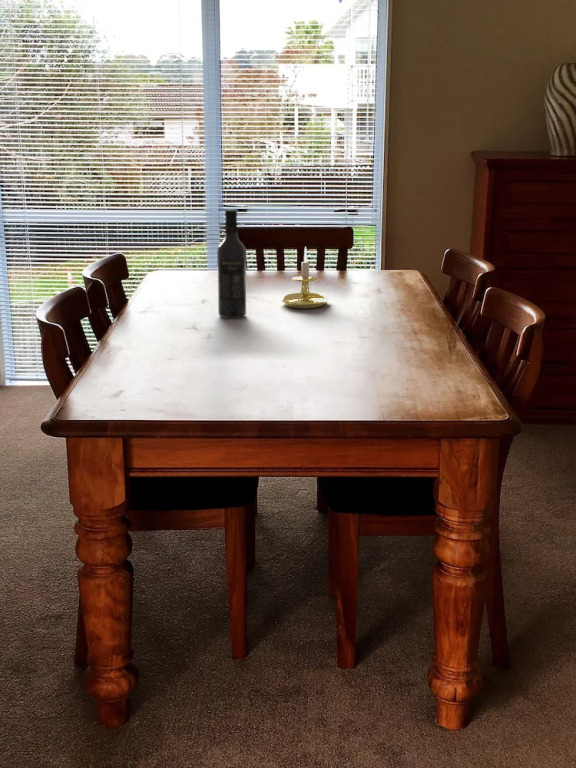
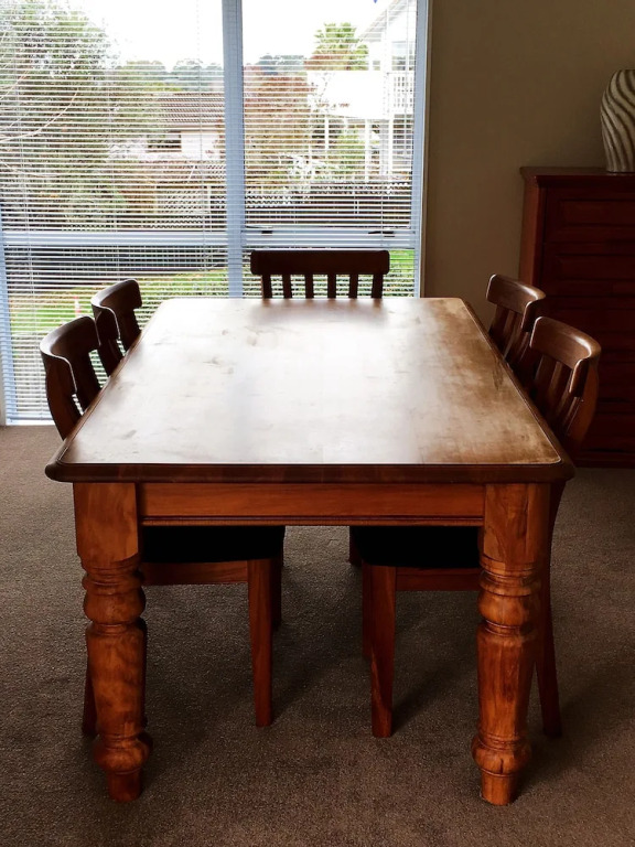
- candle holder (305, 274)
- wine bottle (231, 263)
